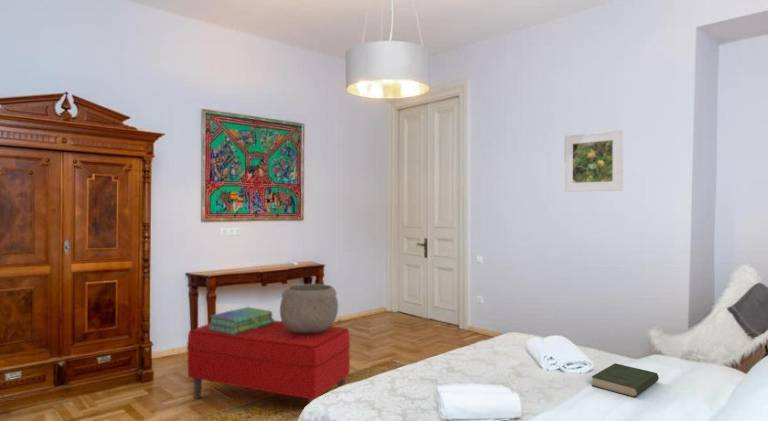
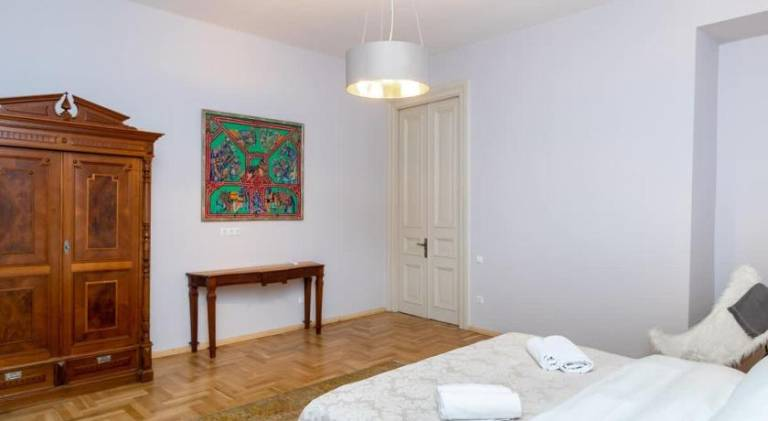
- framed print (592, 162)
- bench (269, 363)
- ceramic pot (309, 308)
- book (625, 379)
- stack of books (241, 319)
